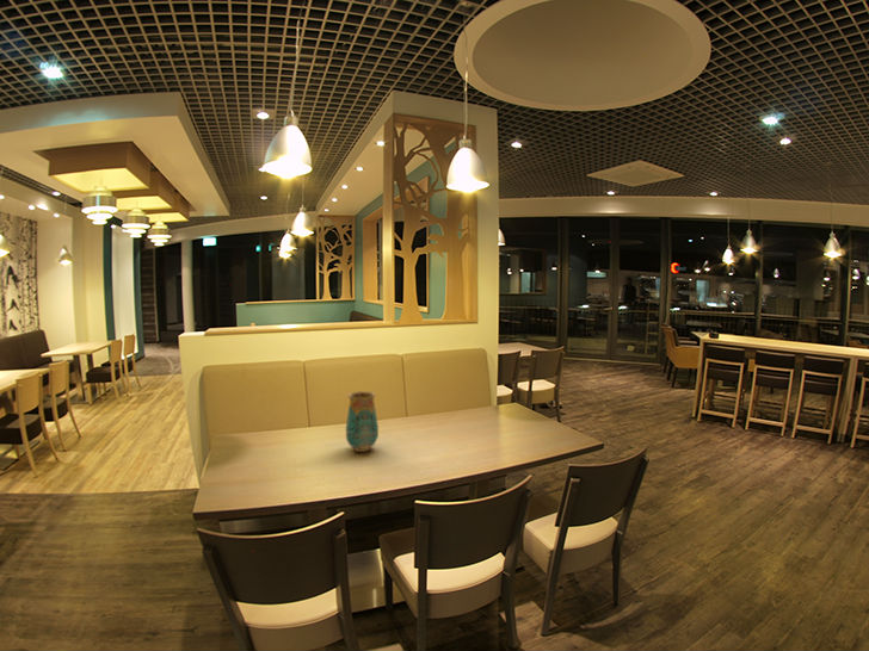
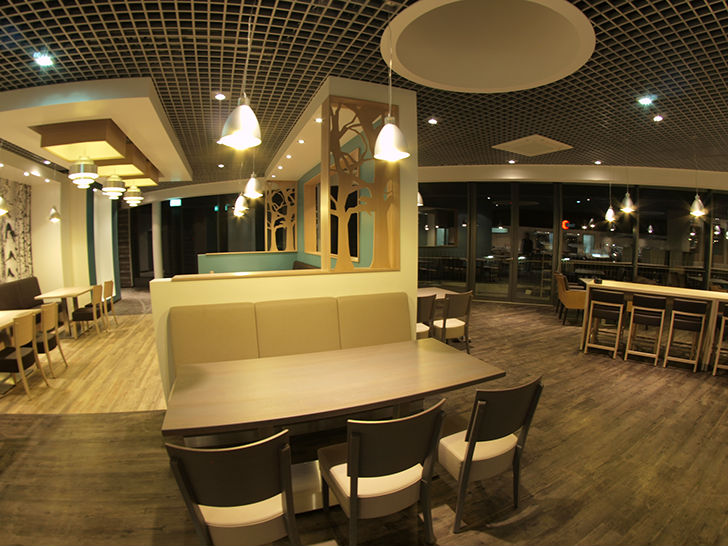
- vase (362, 422)
